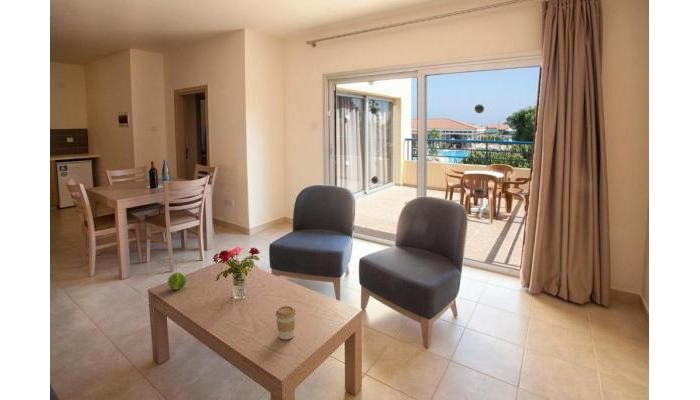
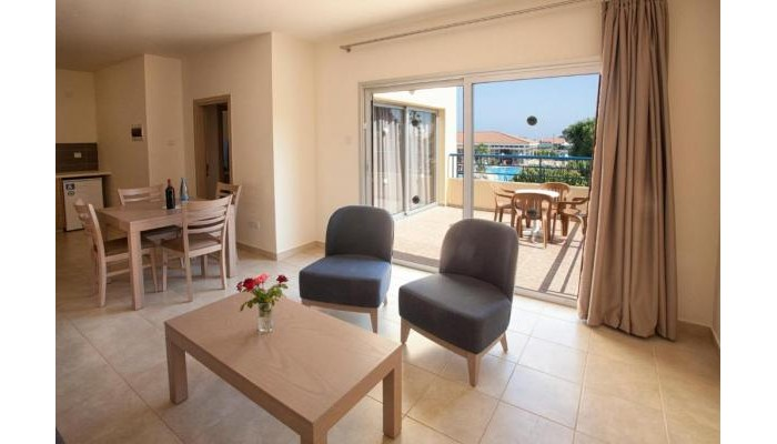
- fruit (177, 281)
- coffee cup (286, 322)
